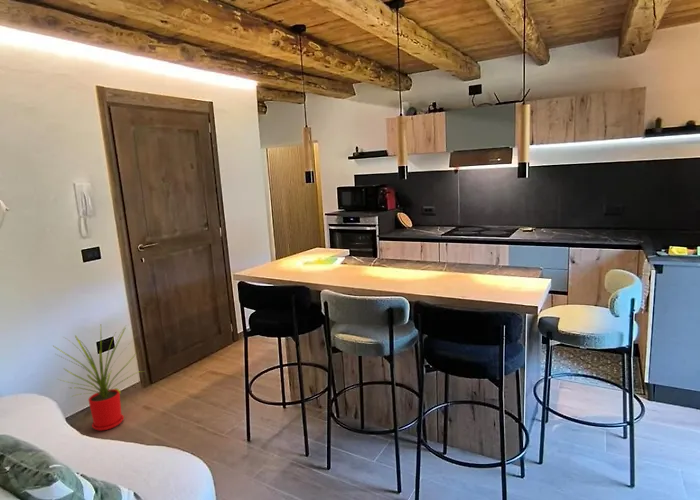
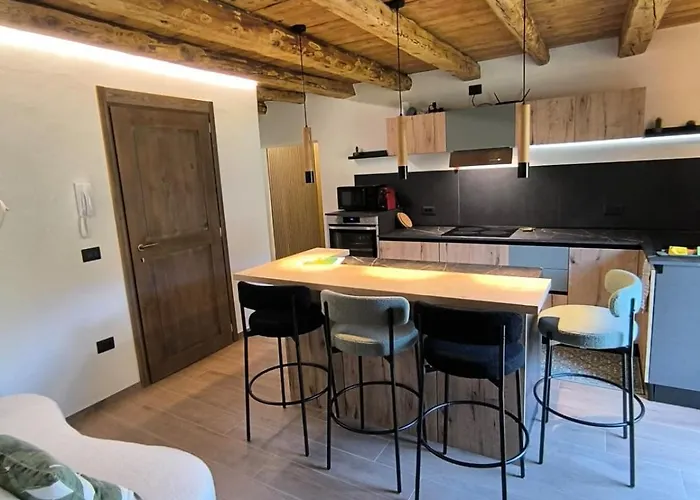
- house plant (101, 377)
